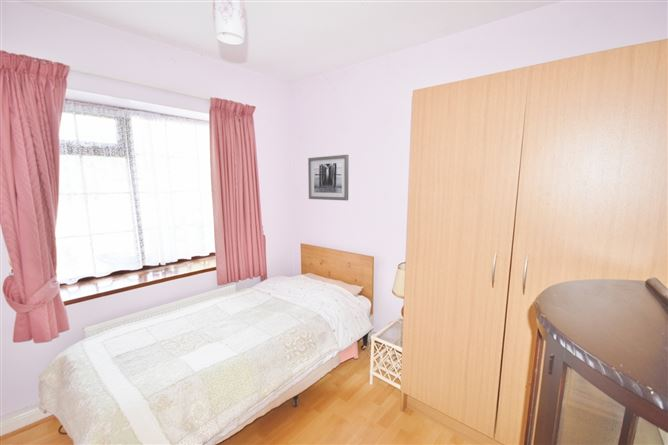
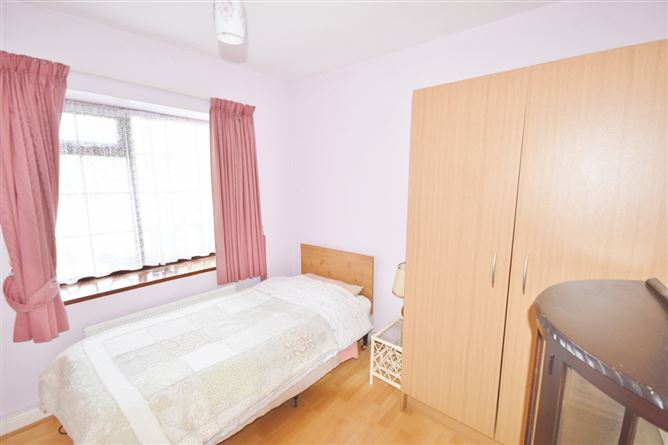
- wall art (327, 178)
